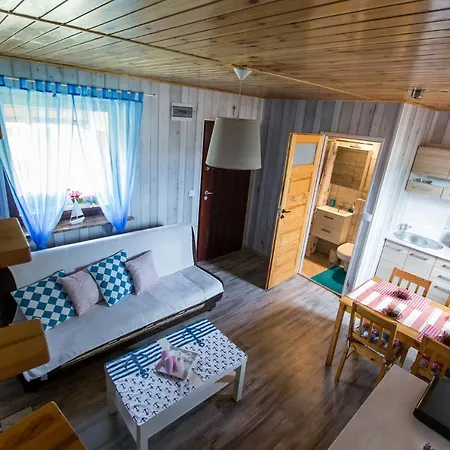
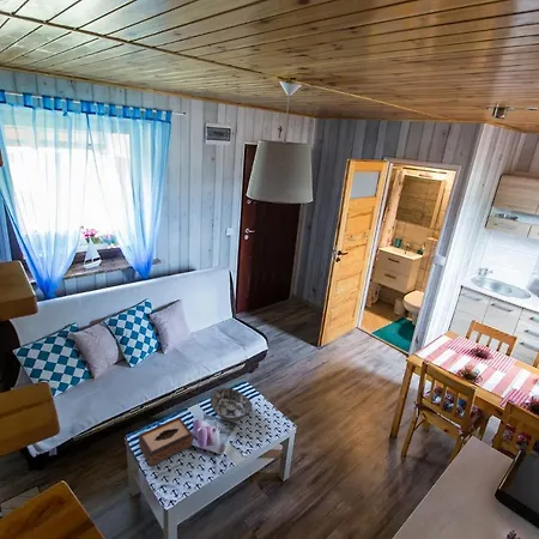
+ tissue box (165, 440)
+ bowl (230, 407)
